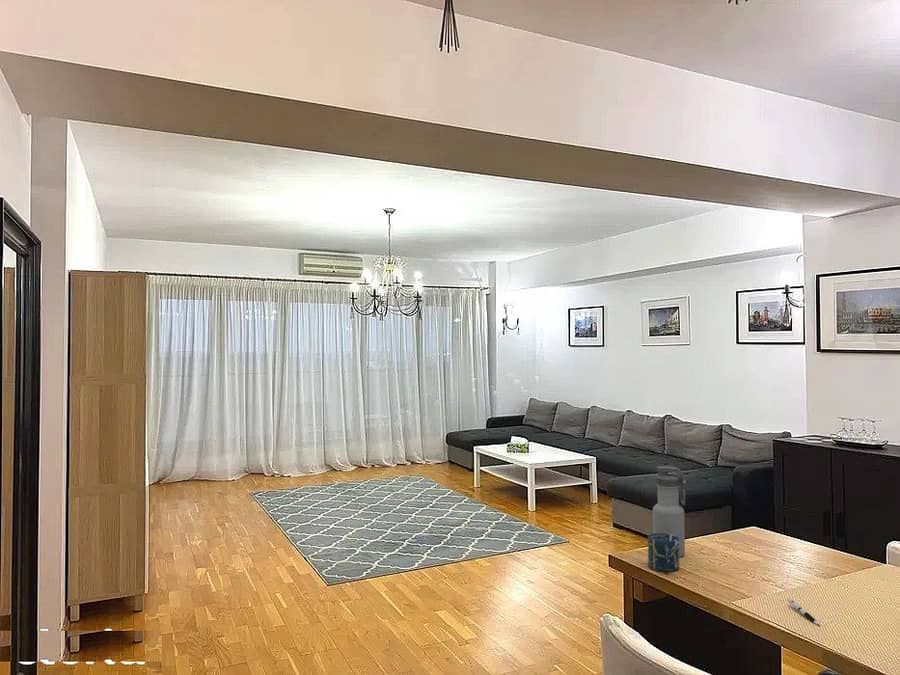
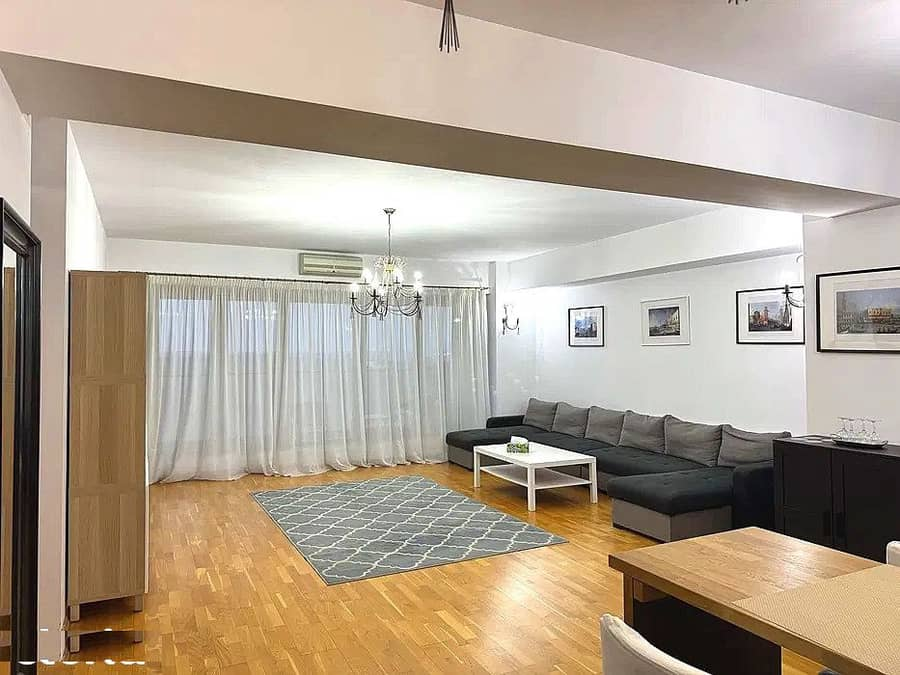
- water bottle (669, 510)
- pen (803, 611)
- cup (664, 553)
